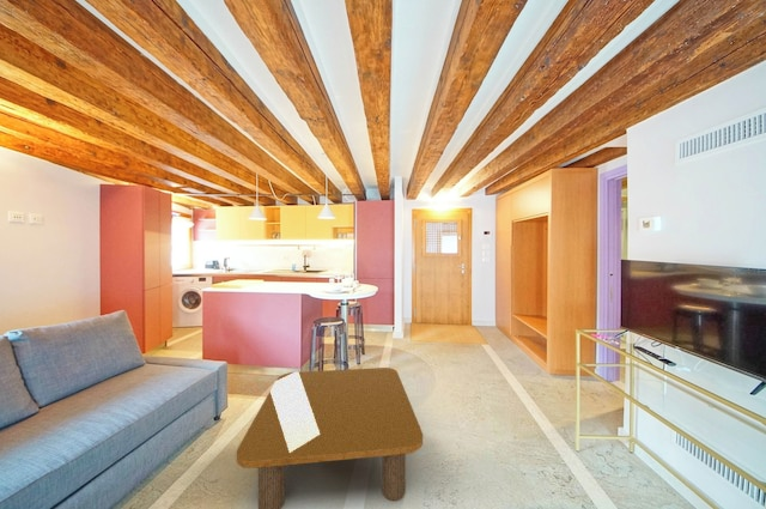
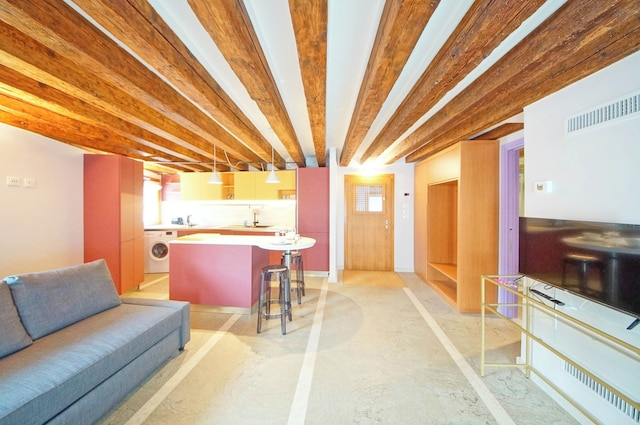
- coffee table (336, 426)
